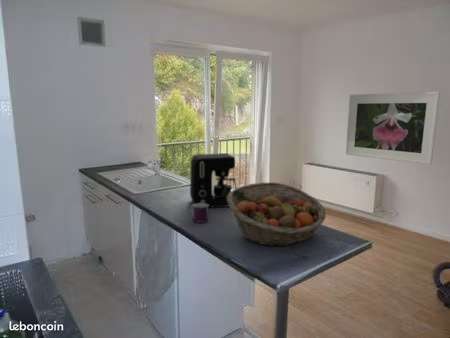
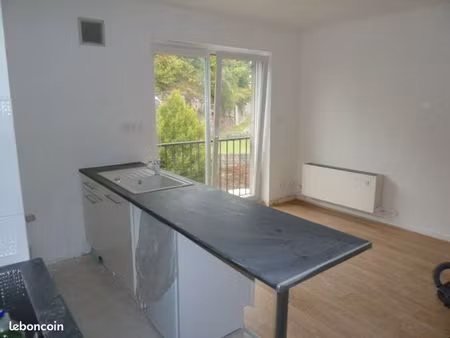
- coffee maker (215, 179)
- fruit basket (276, 211)
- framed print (387, 126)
- mug (198, 212)
